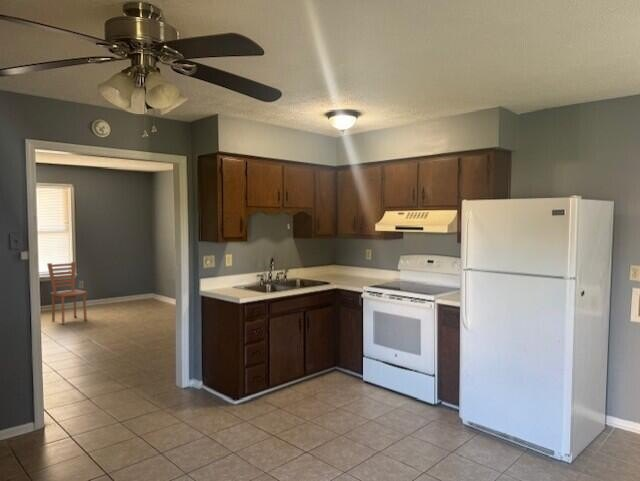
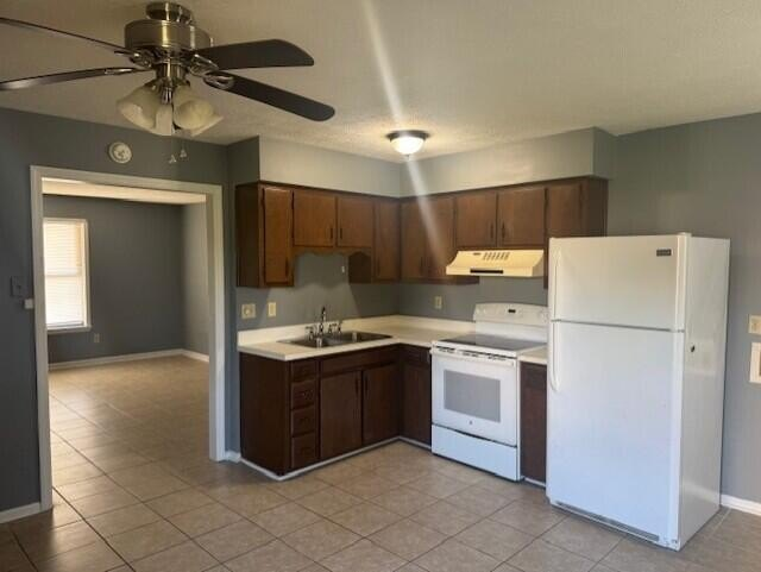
- dining chair (67, 291)
